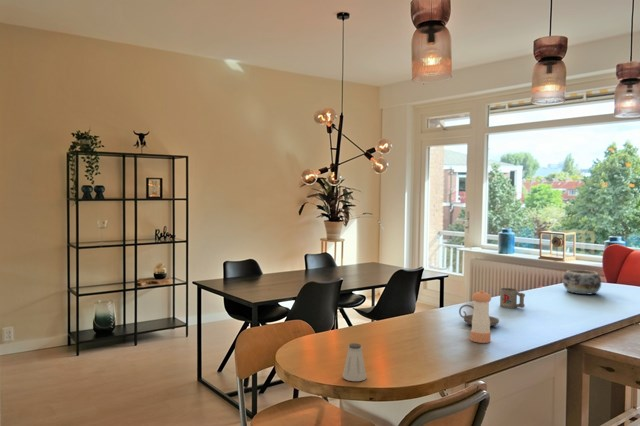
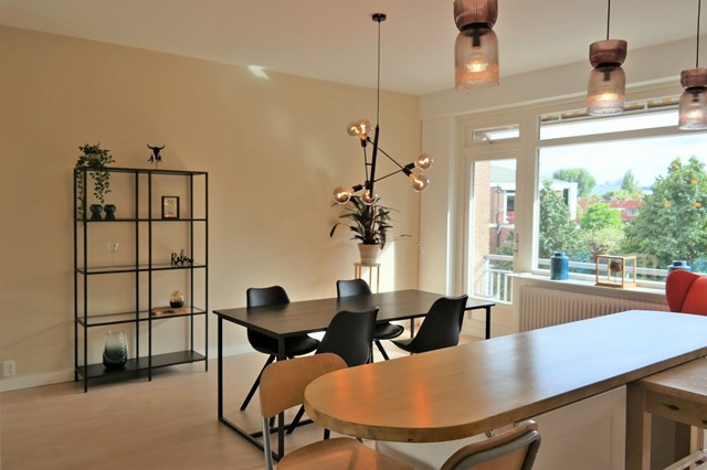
- mug (512, 298)
- pepper shaker (481, 315)
- saltshaker (354, 361)
- decorative bowl (581, 282)
- candle holder (472, 315)
